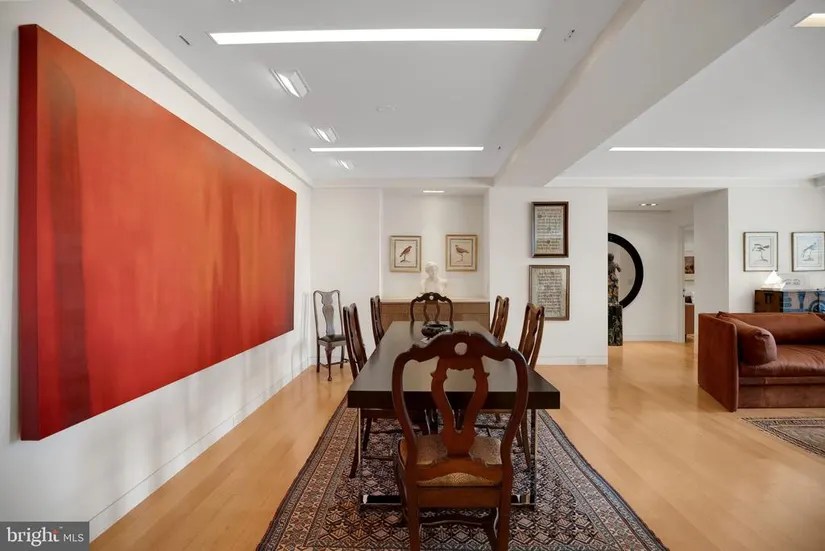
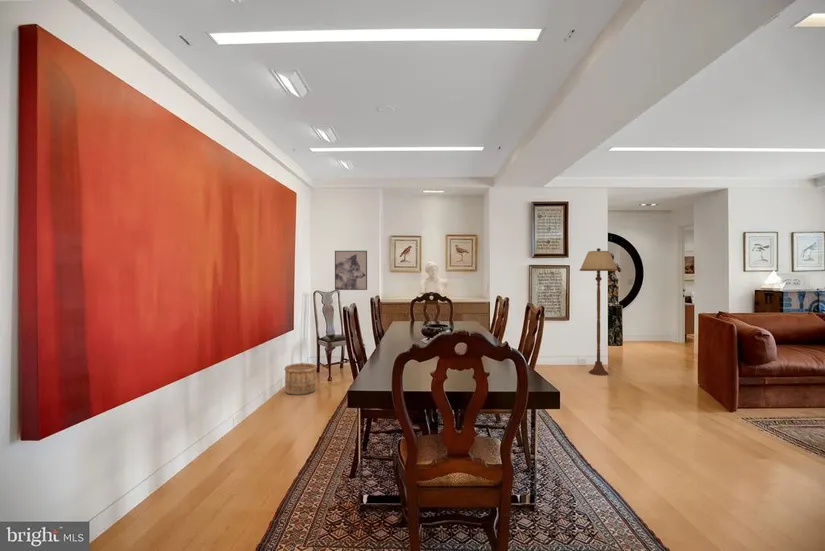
+ floor lamp (598, 310)
+ wooden bucket (300, 378)
+ wall art (351, 270)
